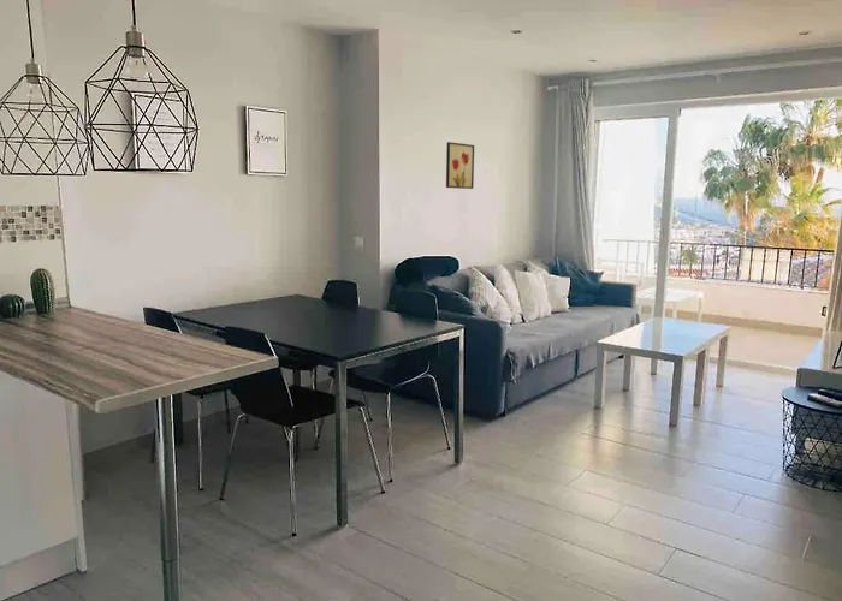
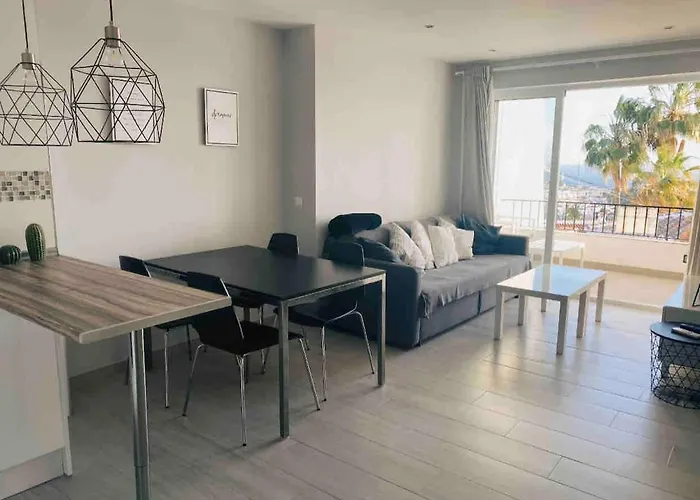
- wall art (459, 166)
